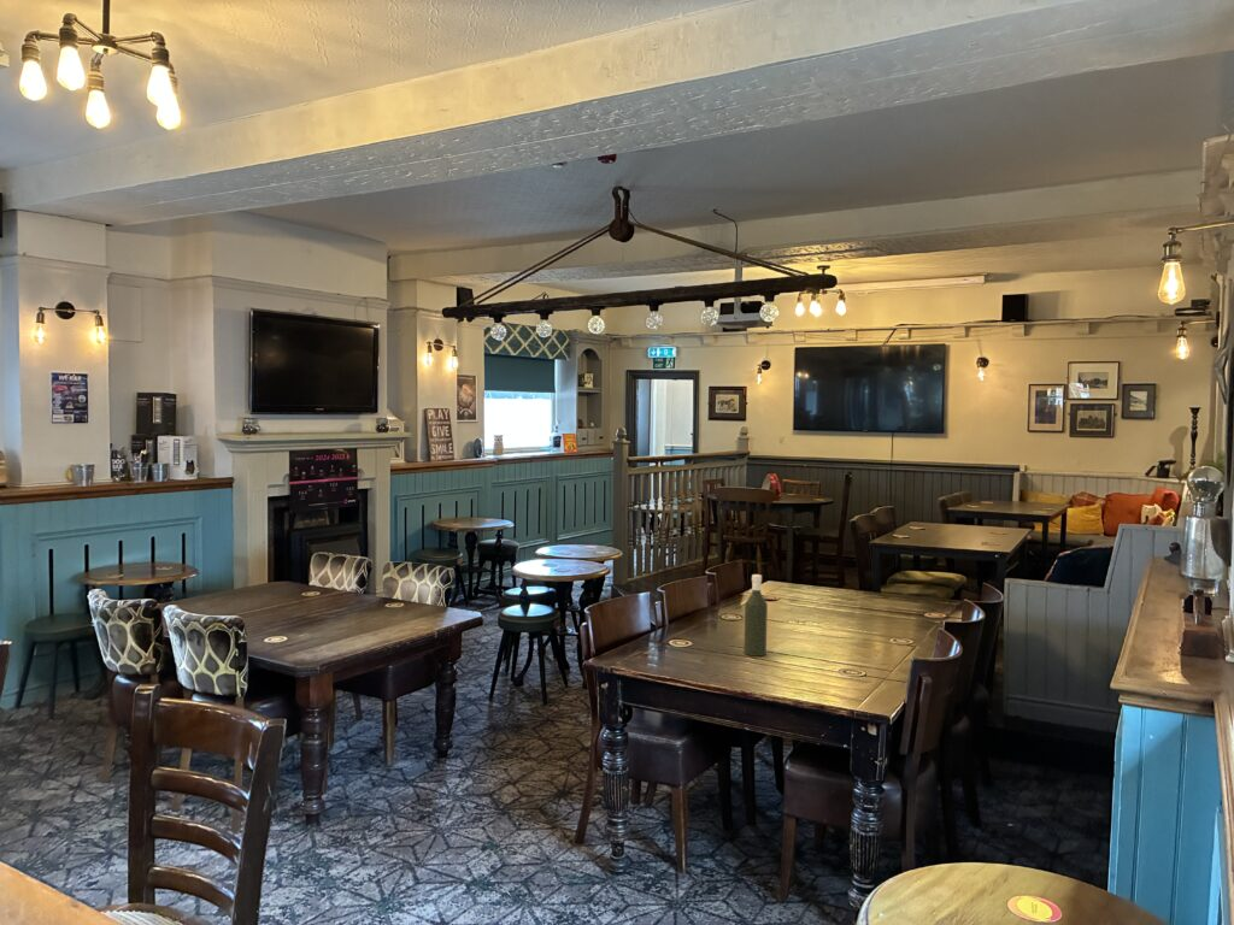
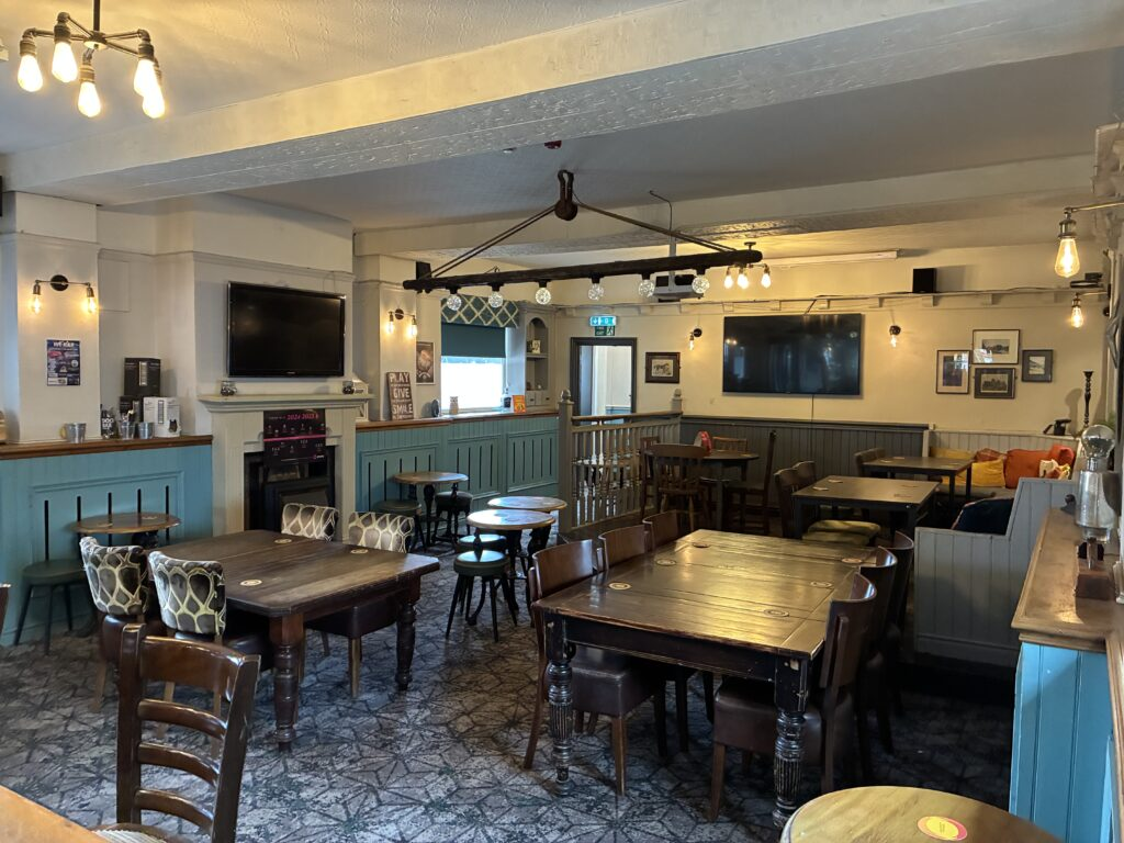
- bottle (756, 614)
